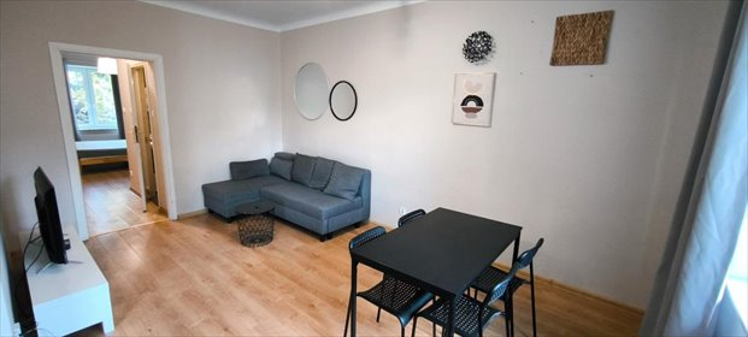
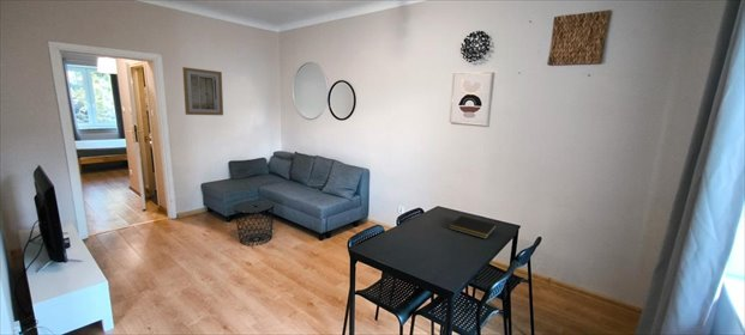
+ wall art (204, 92)
+ notepad (471, 226)
